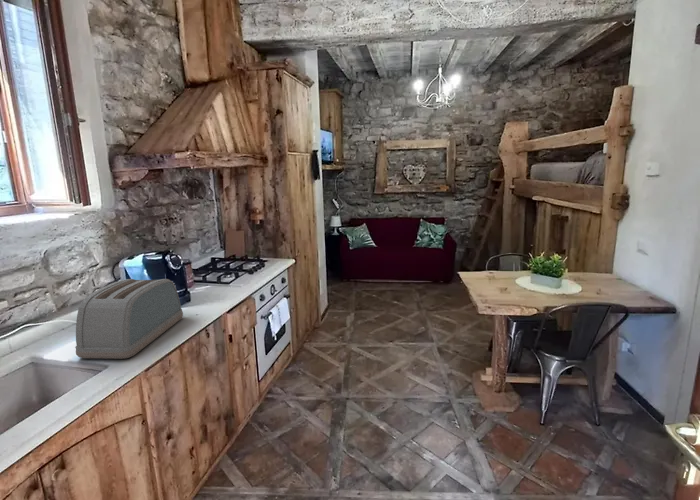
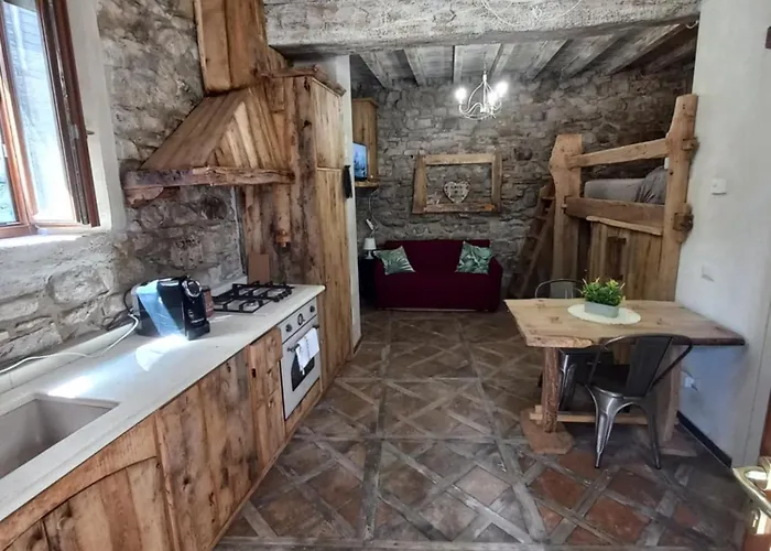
- toaster (133, 310)
